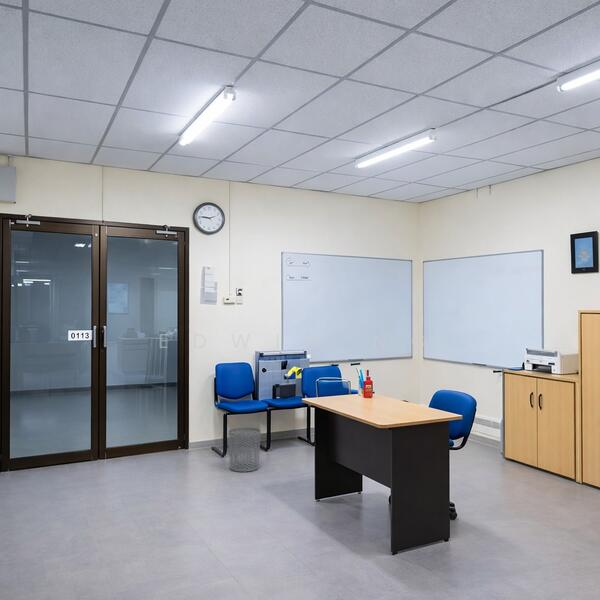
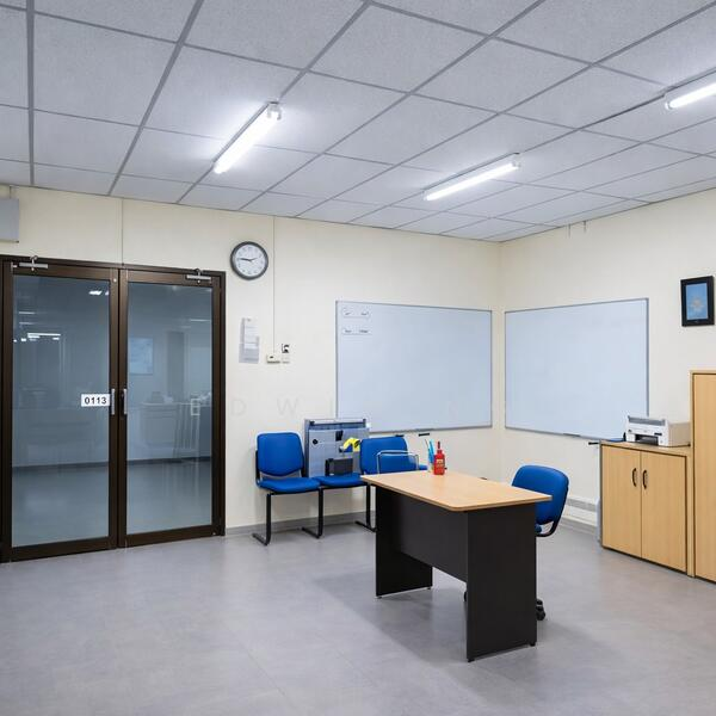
- waste bin (244, 448)
